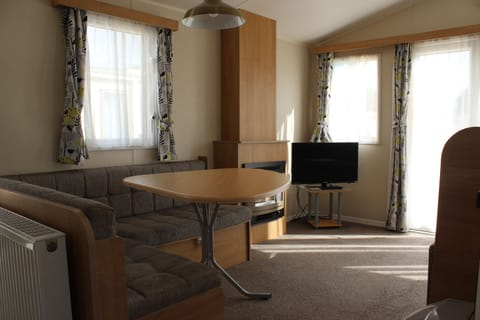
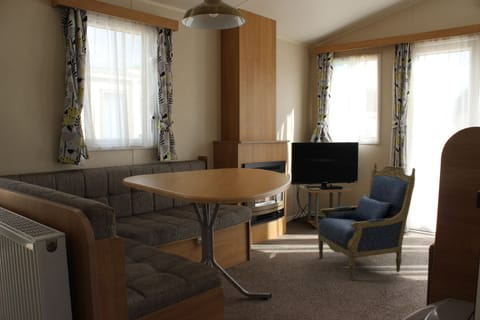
+ armchair (363, 216)
